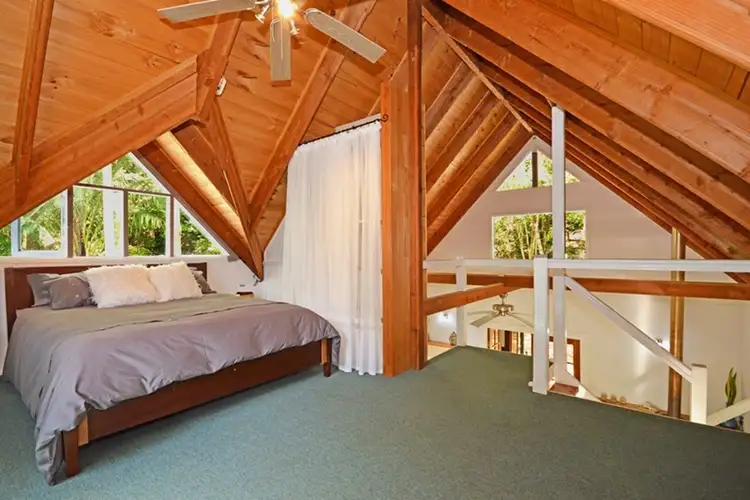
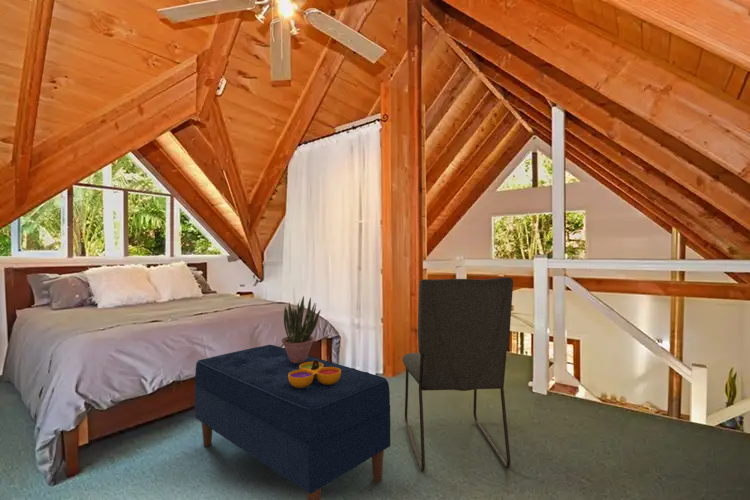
+ potted plant (301, 328)
+ decorative bowl (317, 371)
+ chair (453, 361)
+ bench (285, 414)
